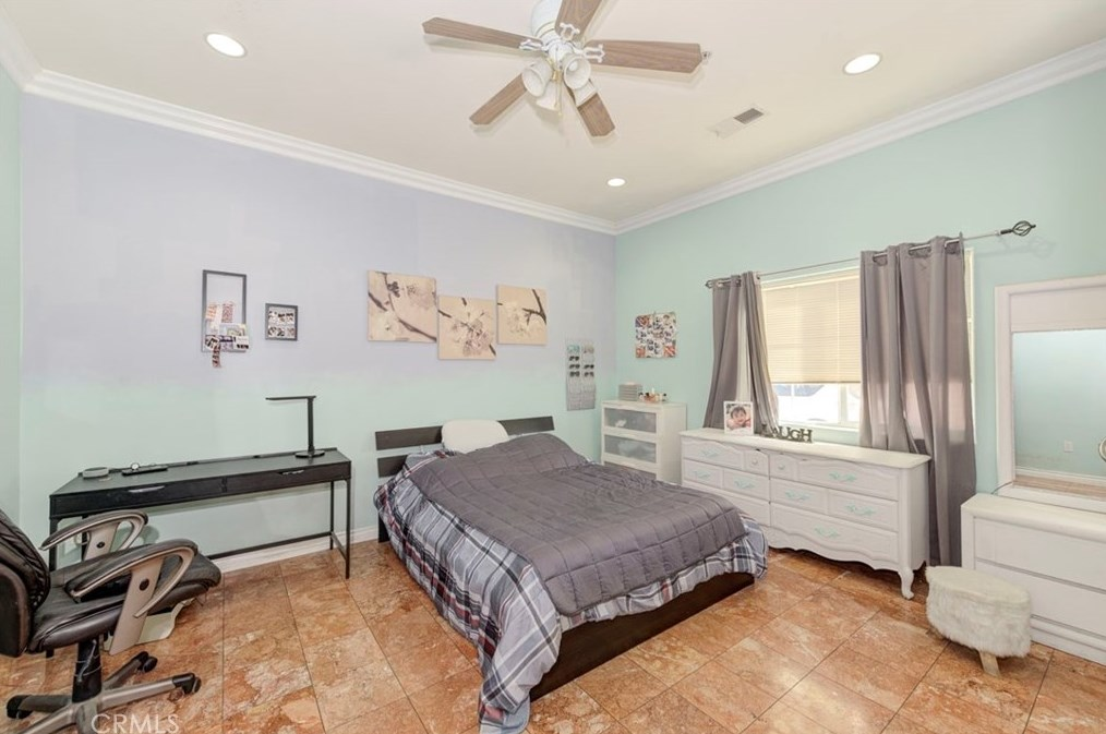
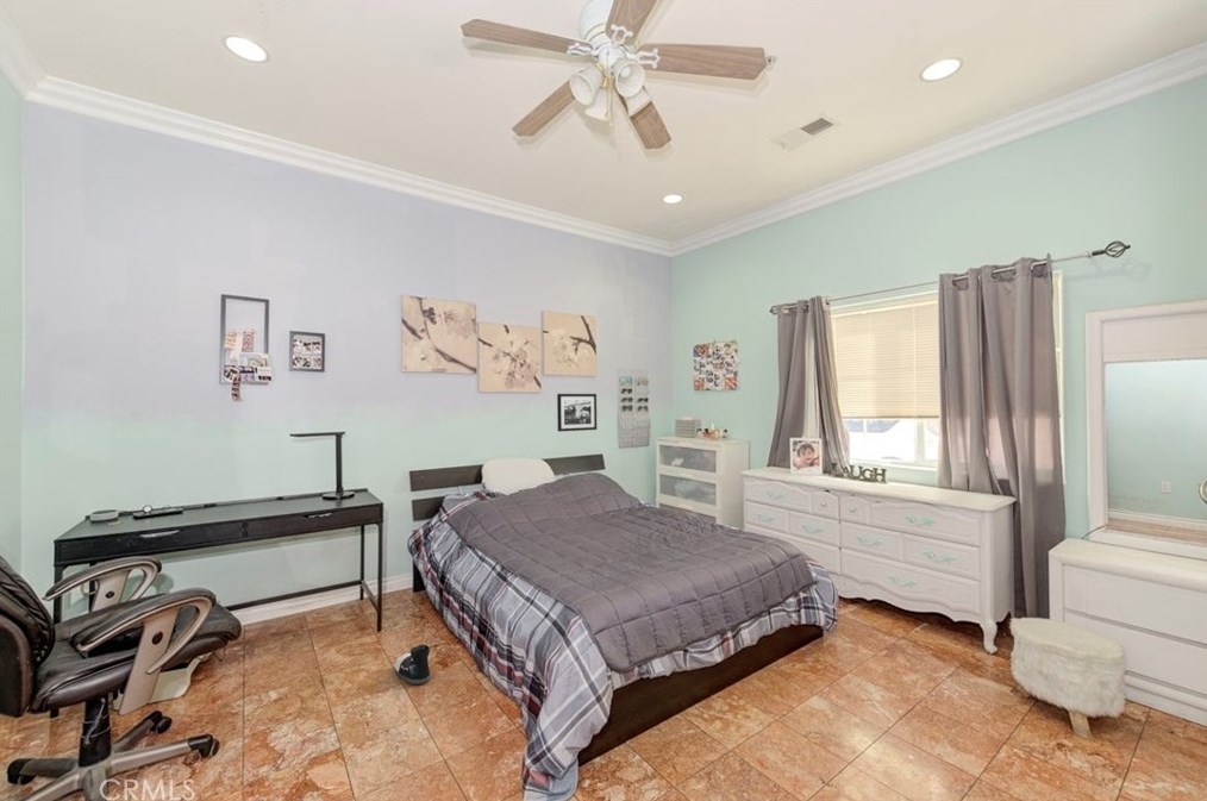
+ picture frame (577, 412)
+ shoe (412, 659)
